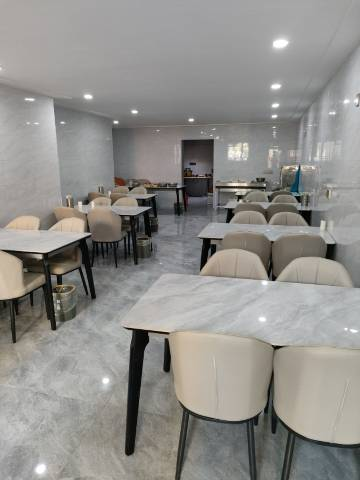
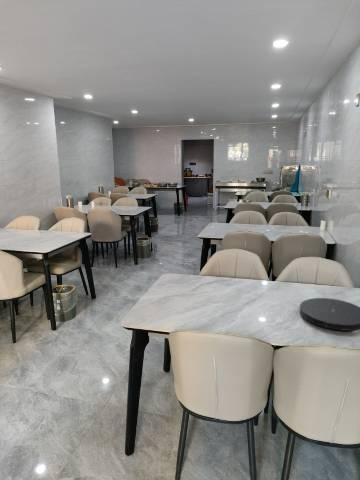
+ plate (332, 312)
